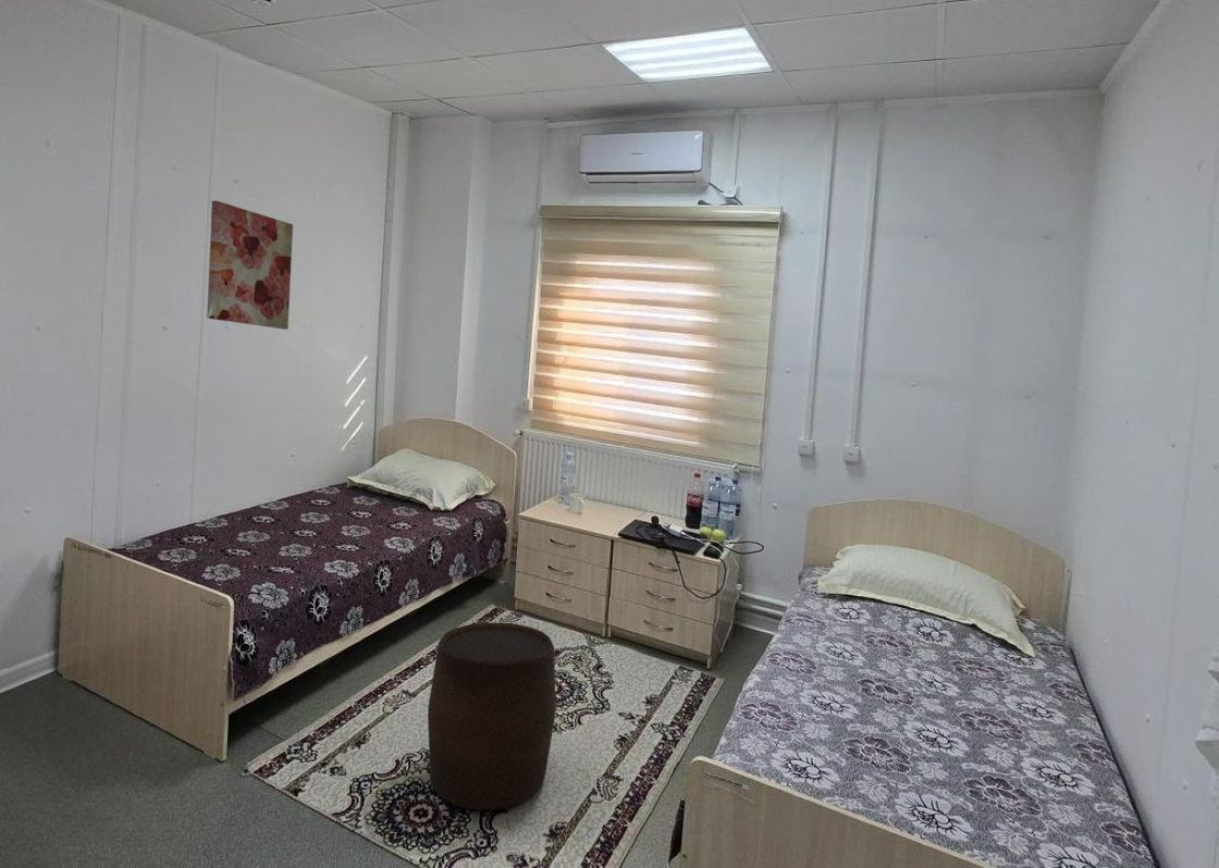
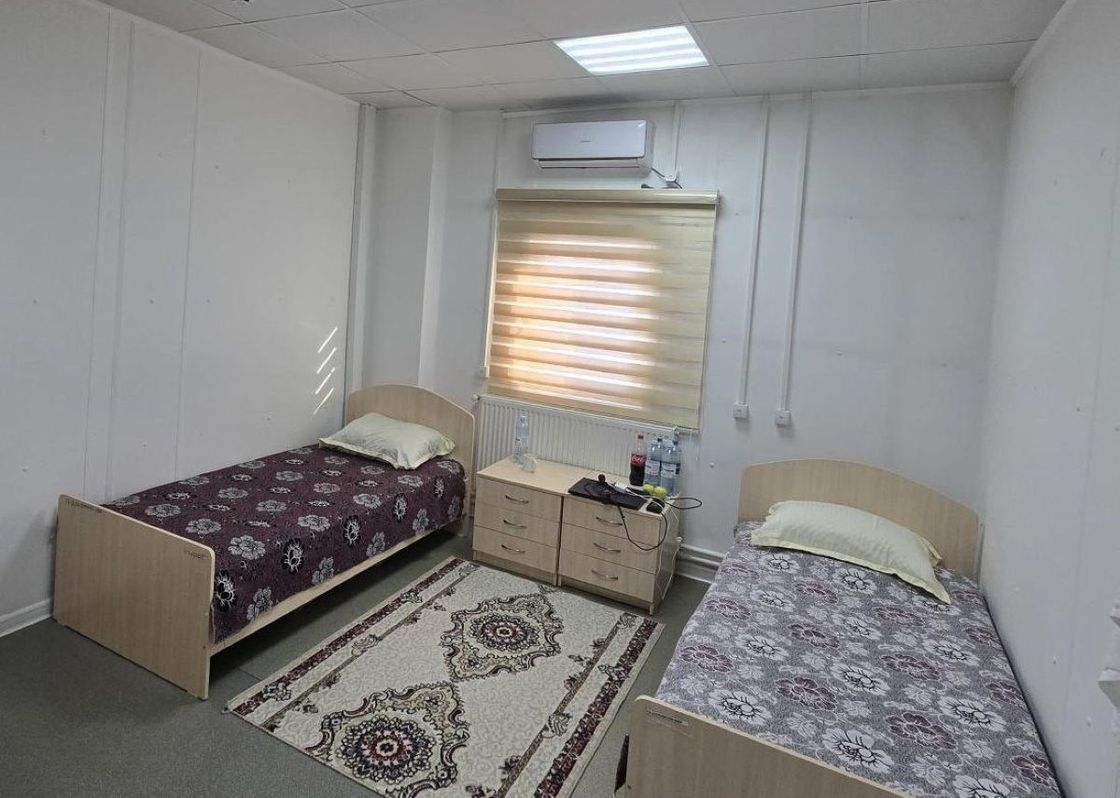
- wall art (251, 269)
- stool (492, 709)
